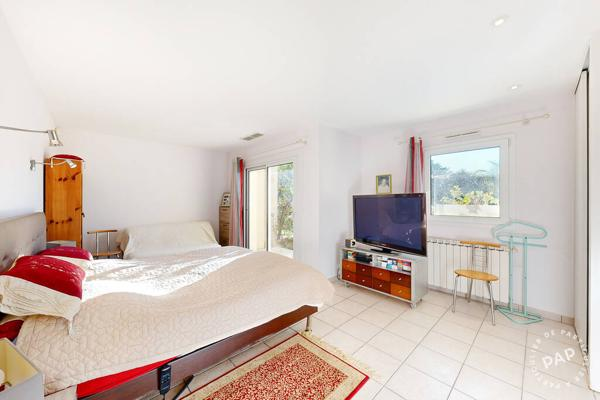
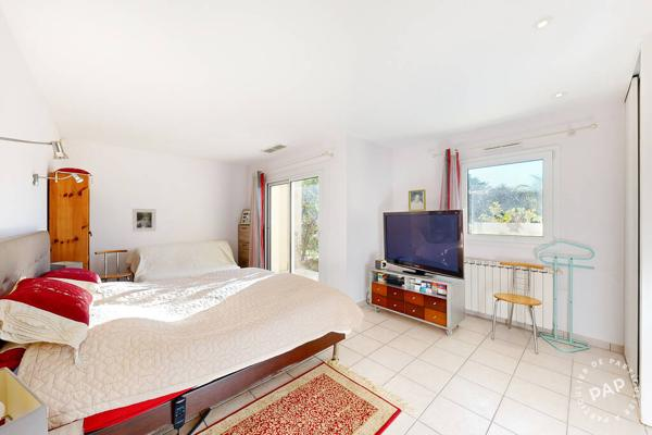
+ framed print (143, 220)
